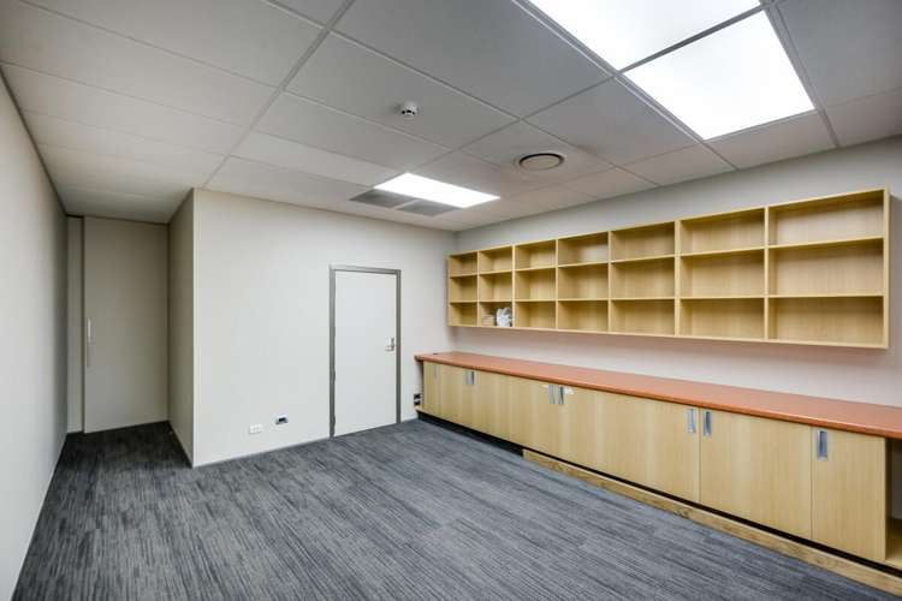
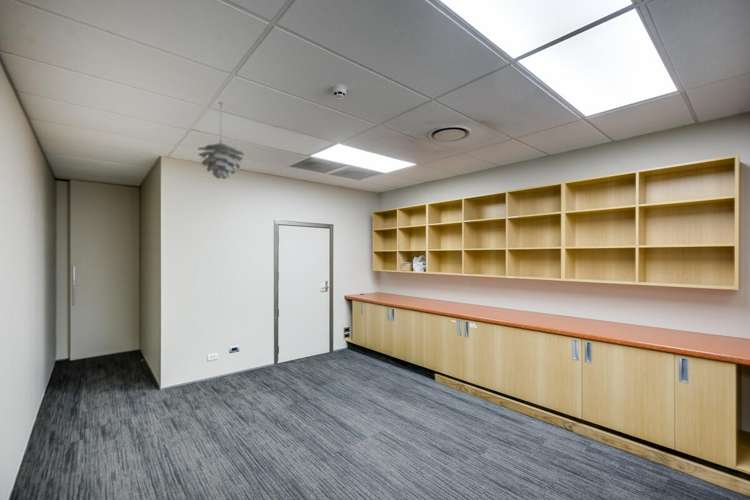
+ pendant light (221, 140)
